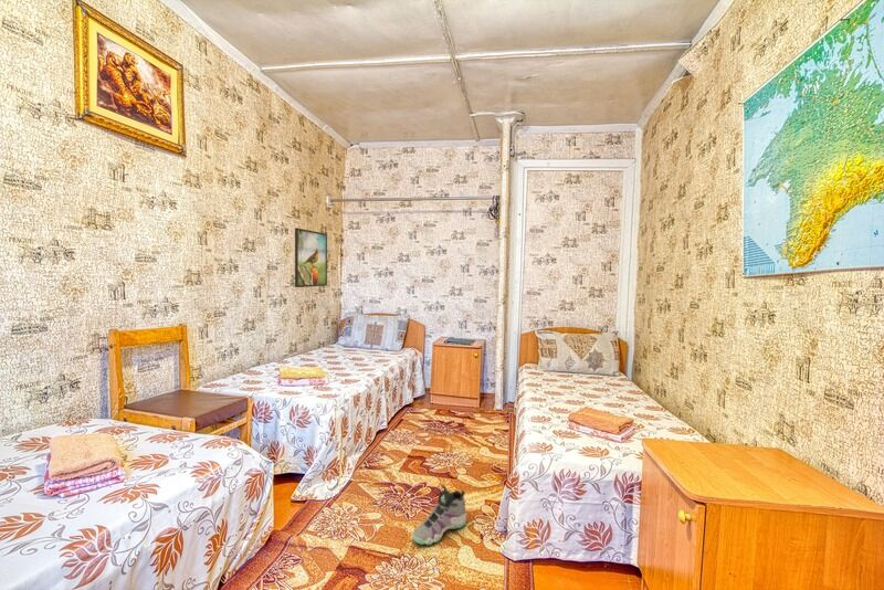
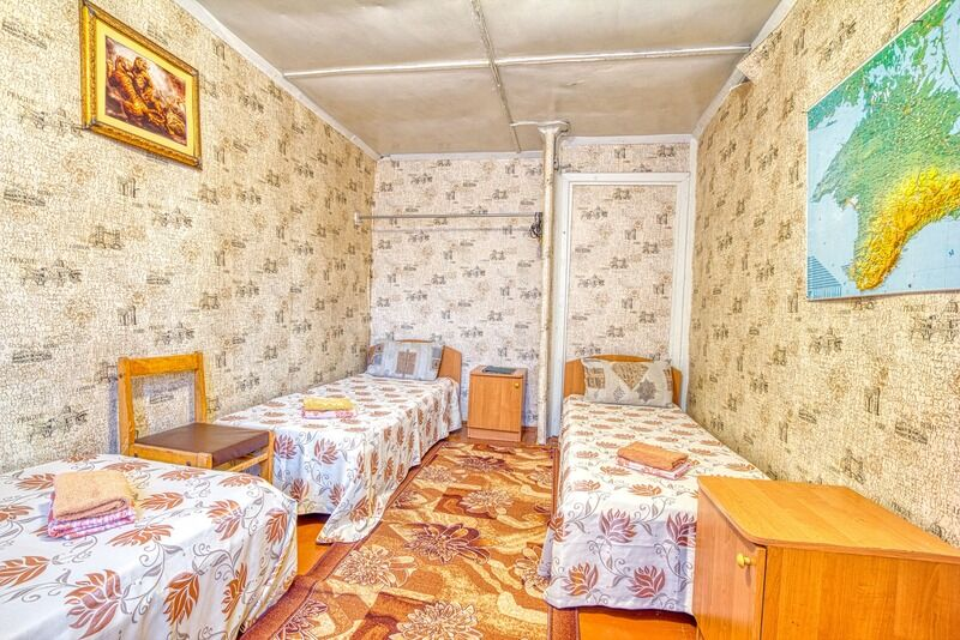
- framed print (312, 259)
- sneaker (439, 508)
